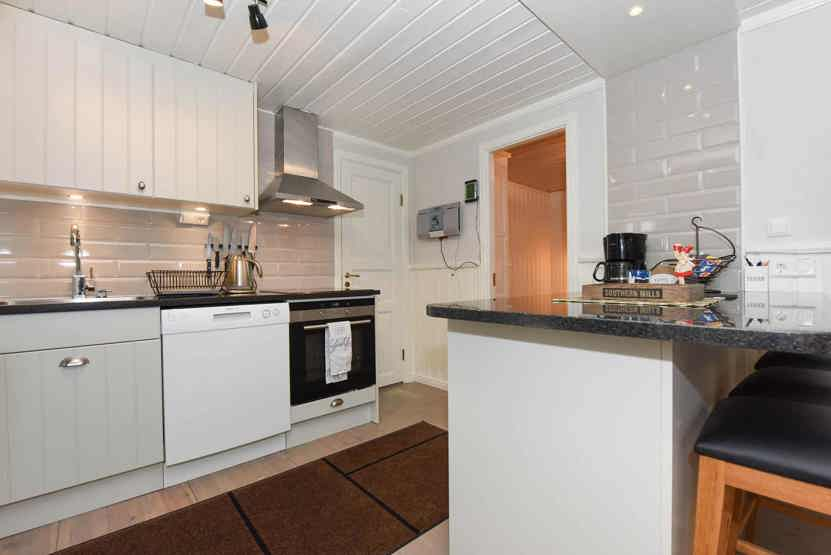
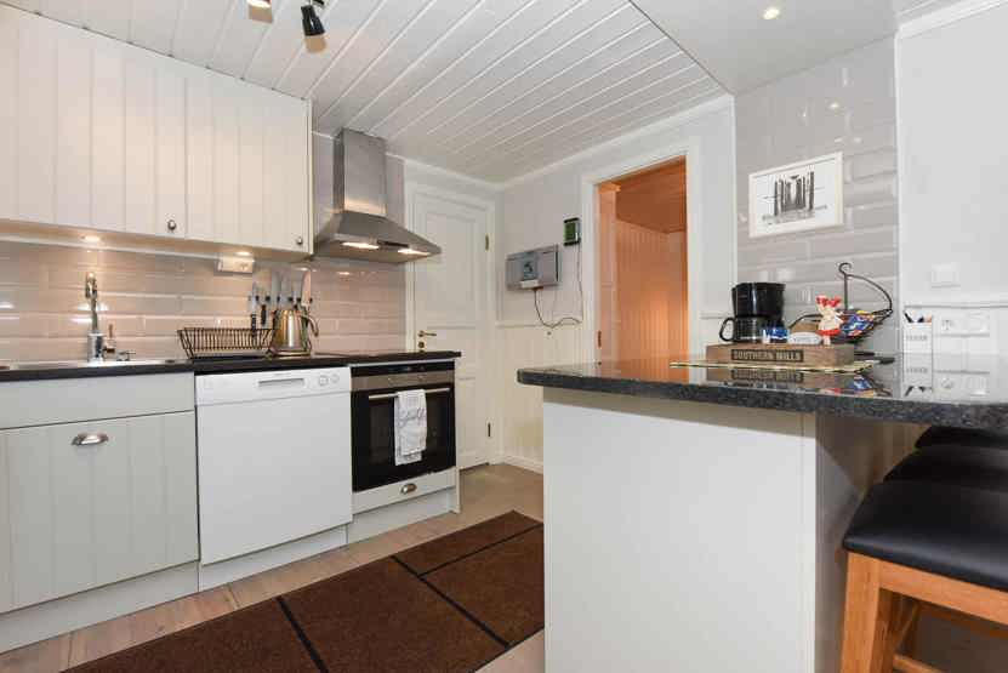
+ wall art (793, 198)
